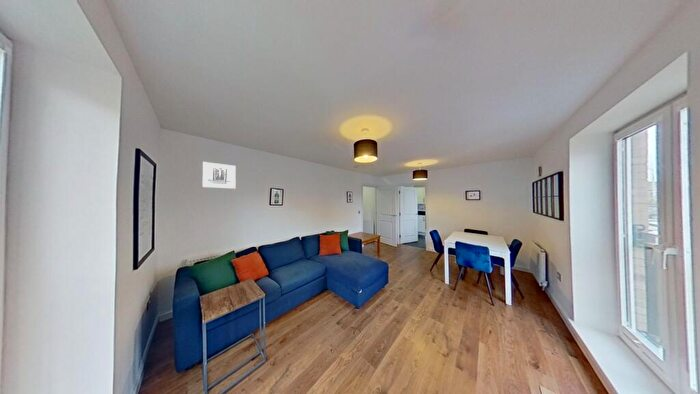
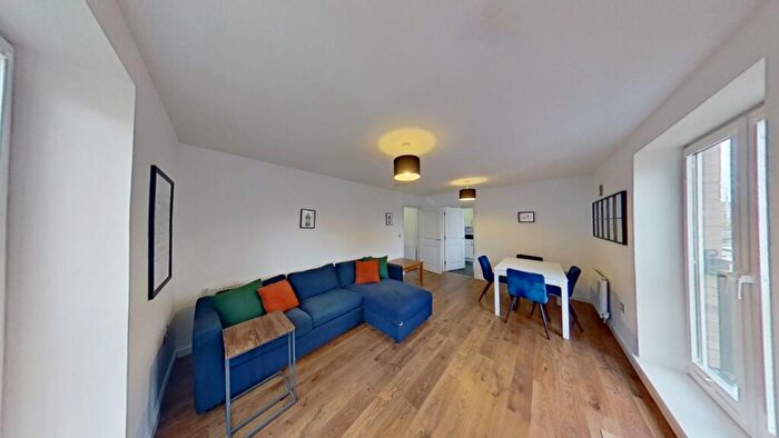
- wall art (219, 176)
